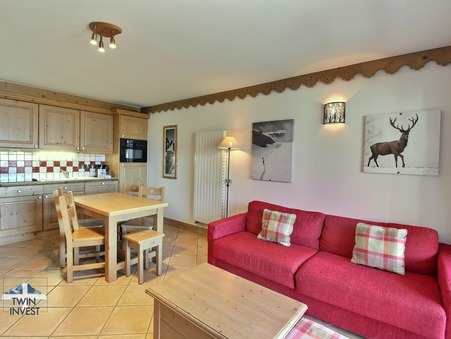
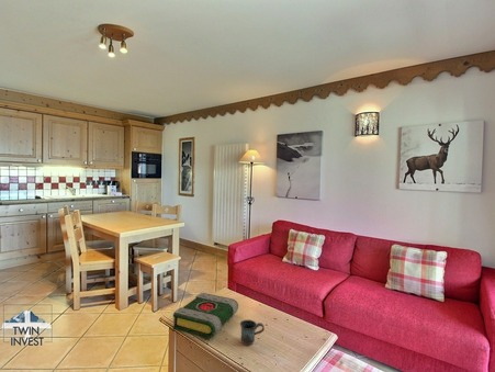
+ mug (250, 332)
+ book (206, 313)
